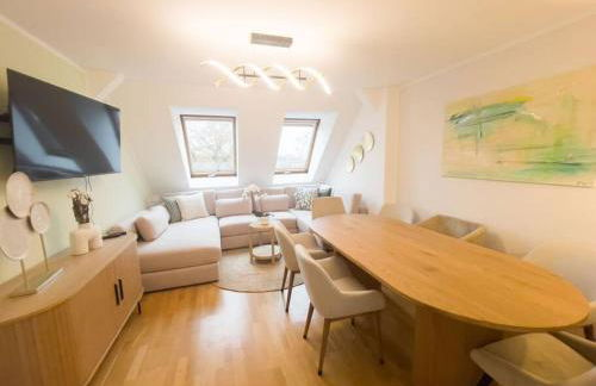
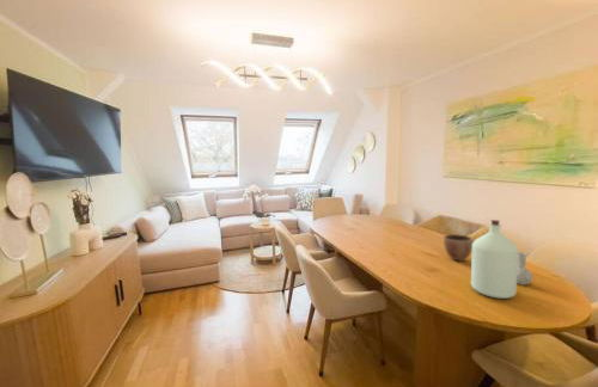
+ bottle (505, 253)
+ decorative bowl (457, 248)
